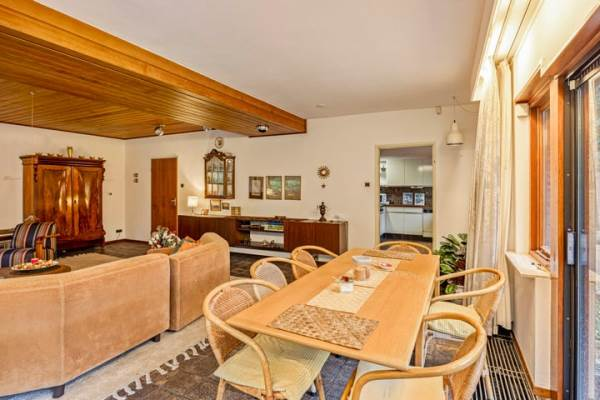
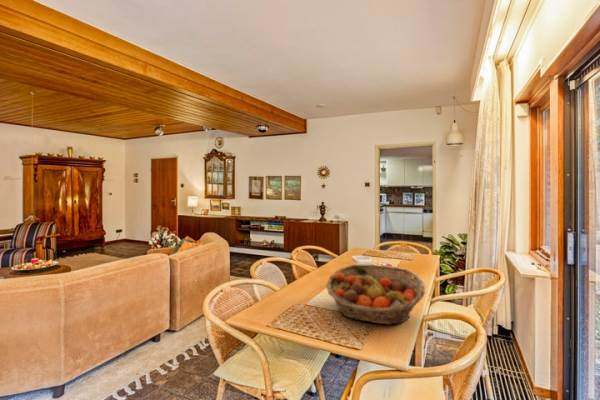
+ fruit basket (373, 291)
